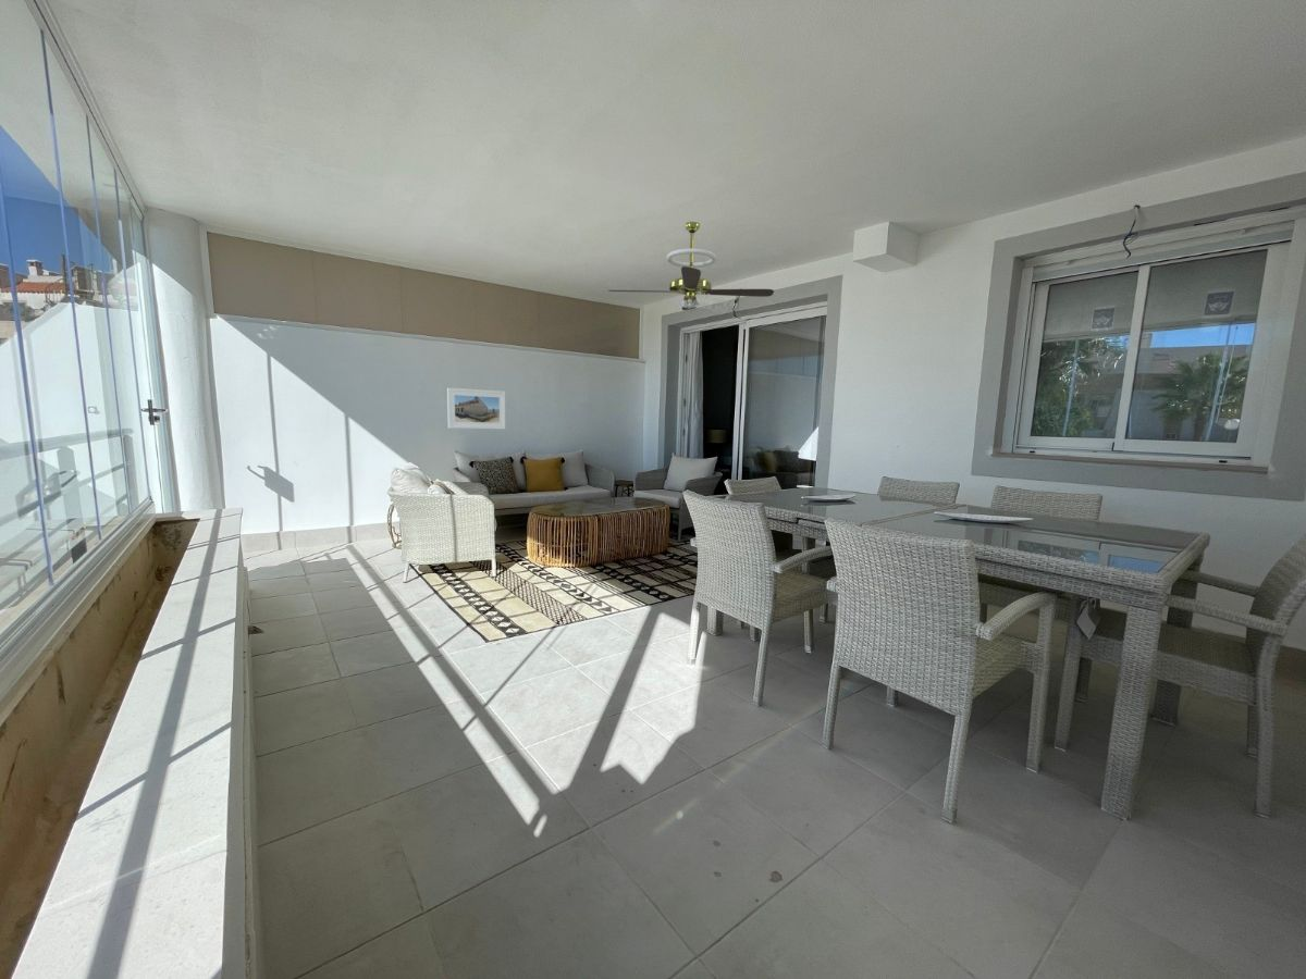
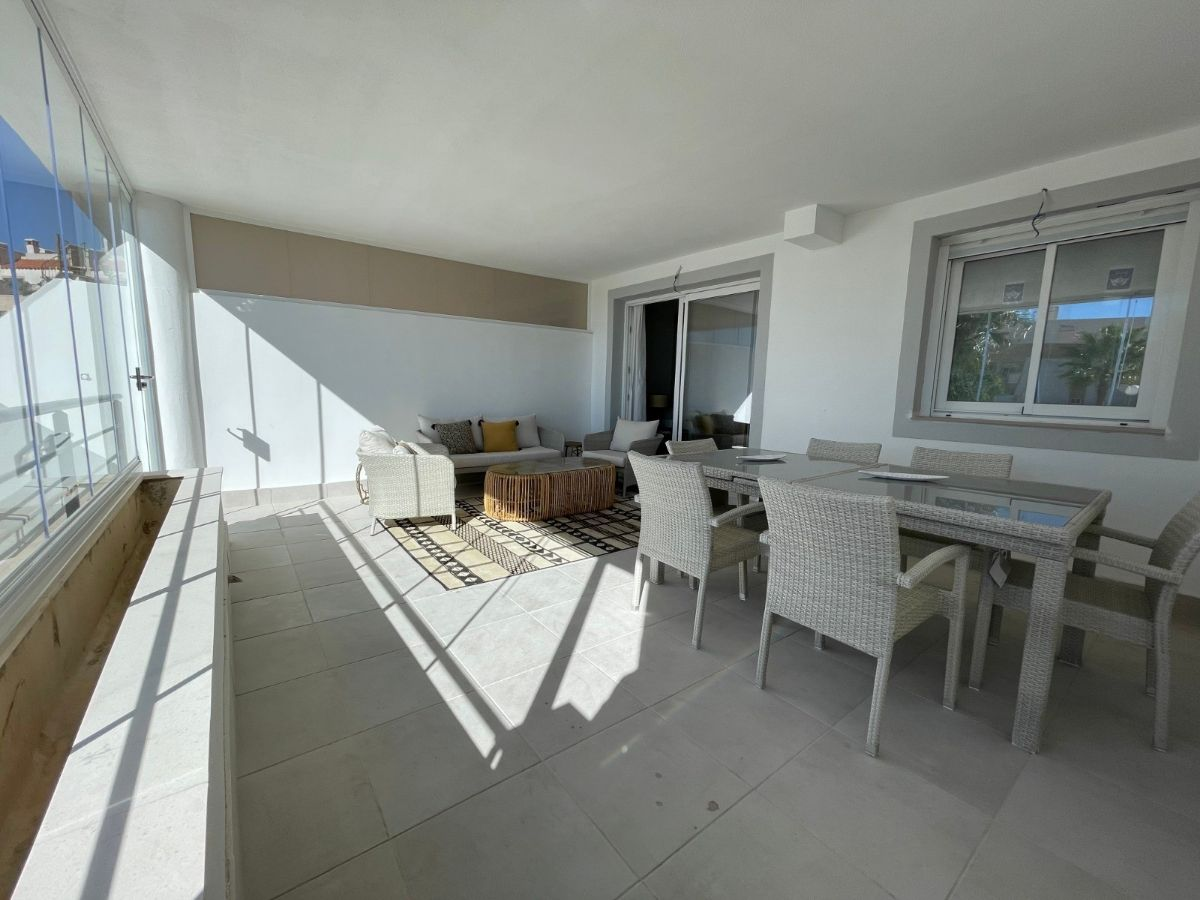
- ceiling fan (690, 270)
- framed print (477, 409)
